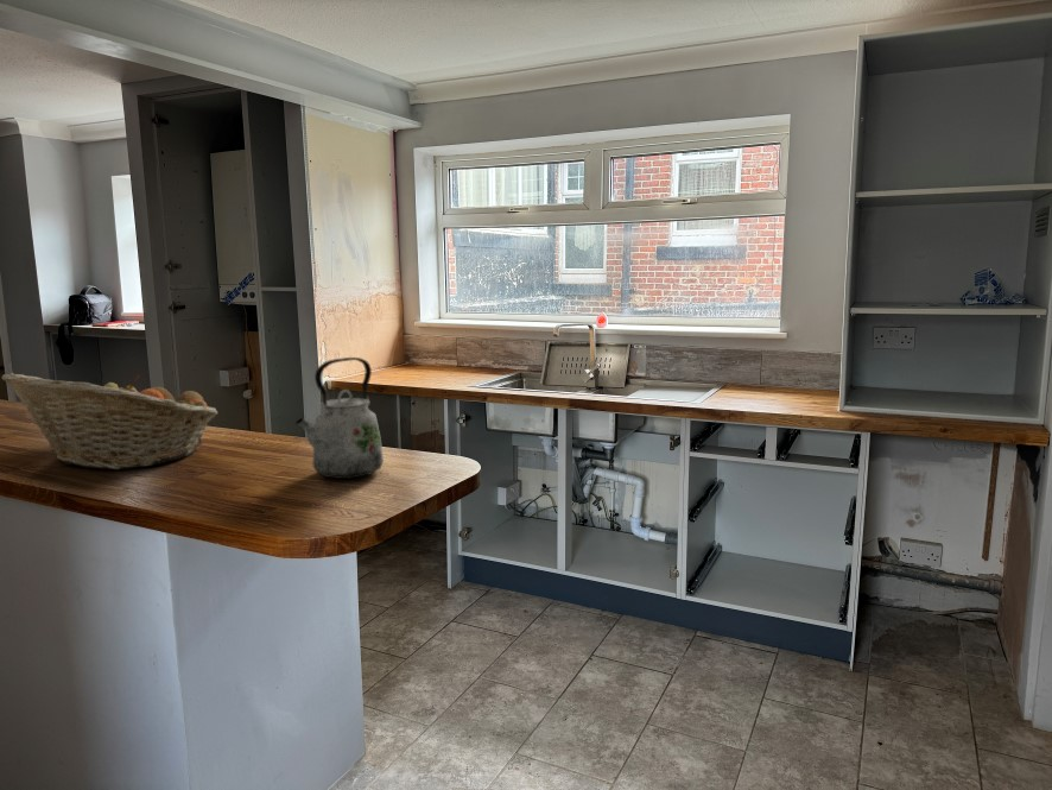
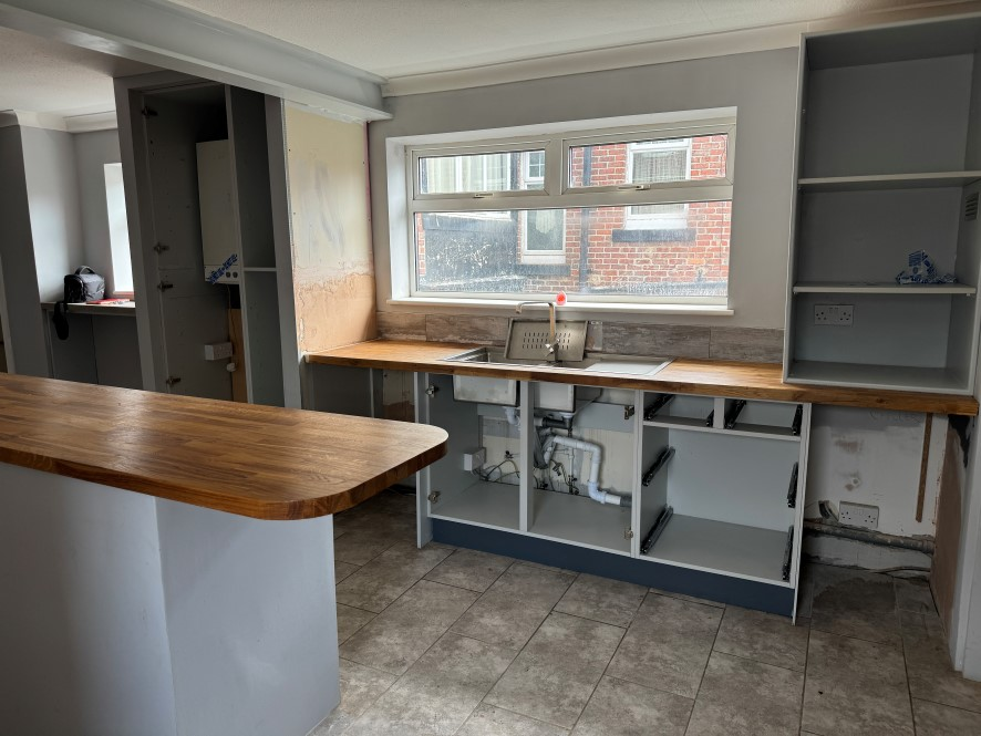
- kettle (335, 418)
- fruit basket (114, 411)
